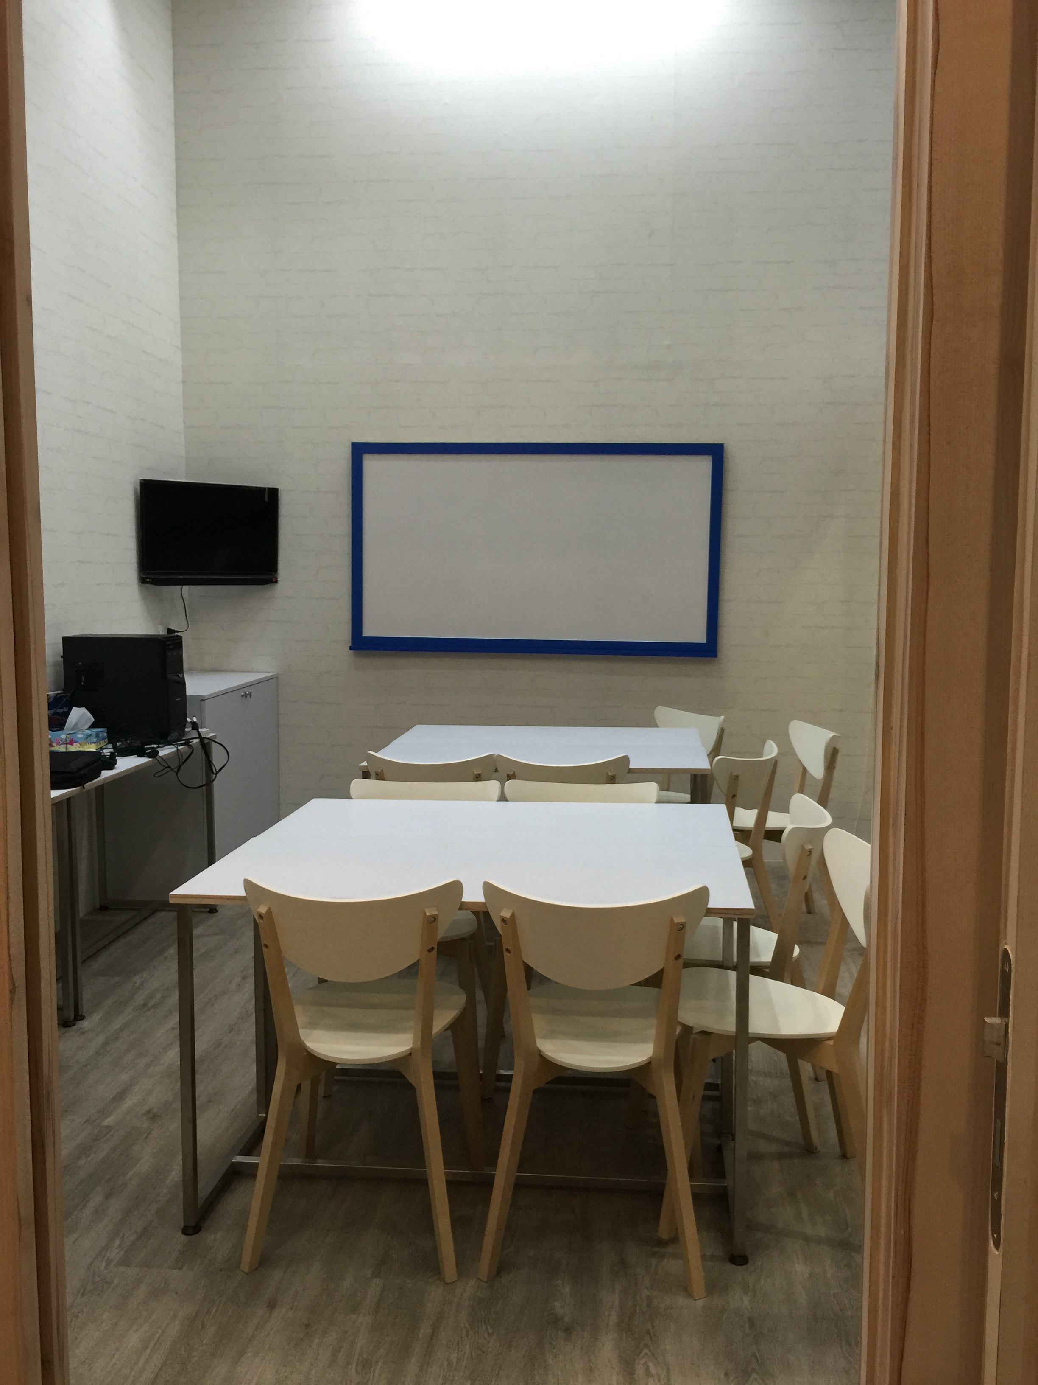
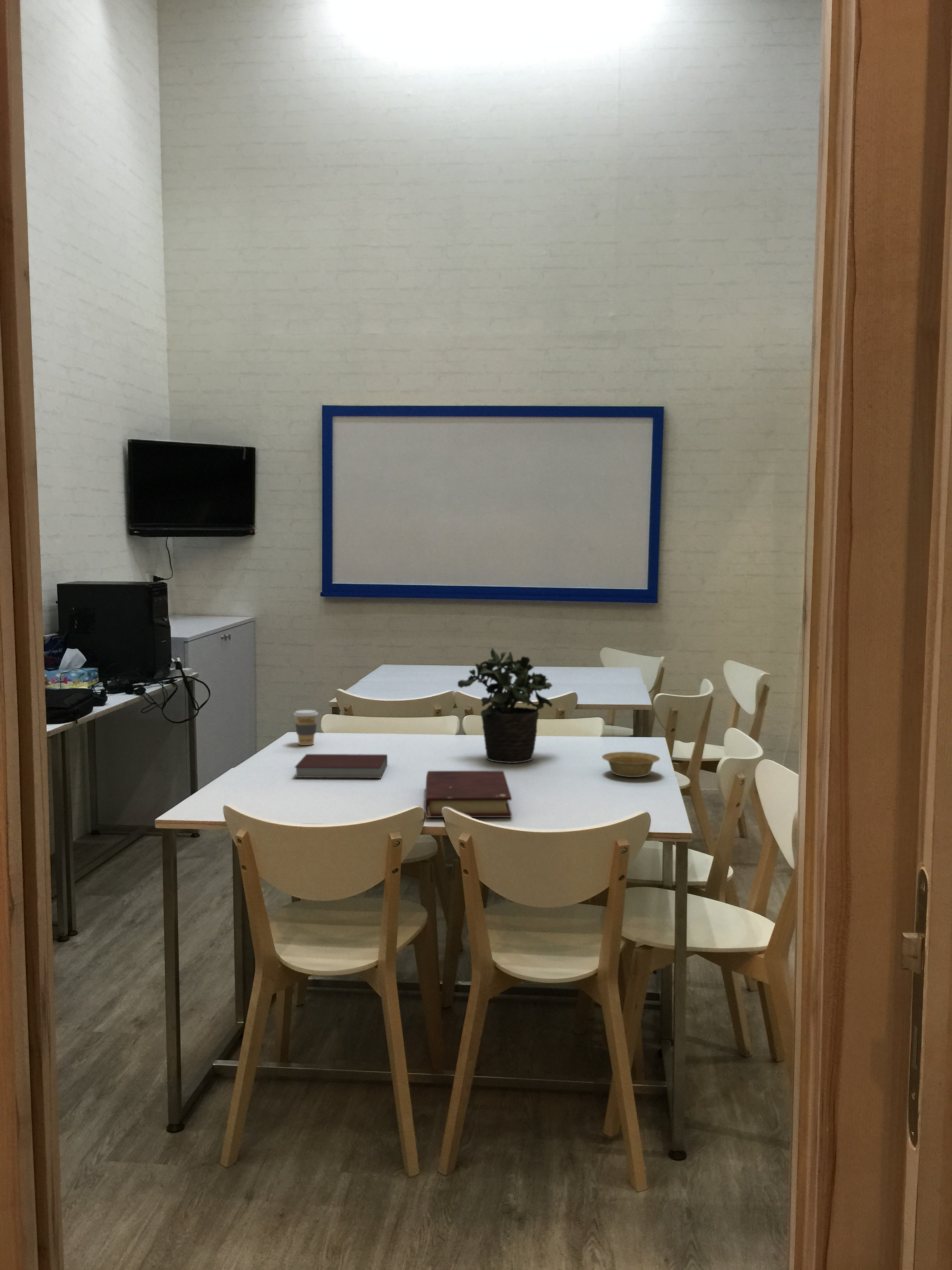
+ bowl (630, 765)
+ notebook (342, 765)
+ coffee cup (306, 727)
+ potted plant (505, 703)
+ book (466, 793)
